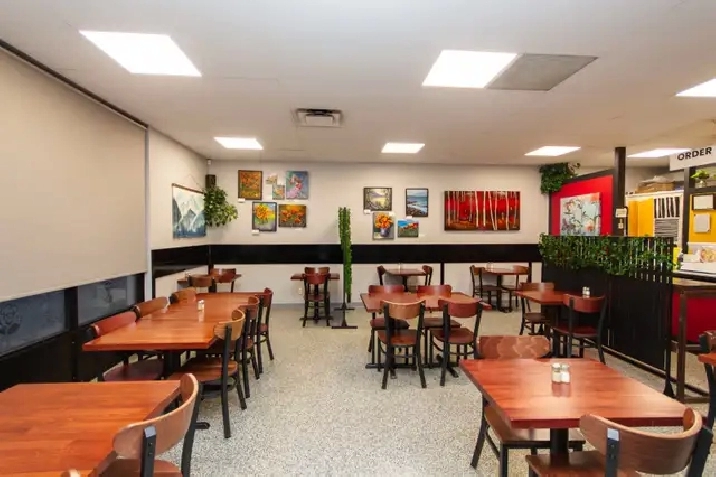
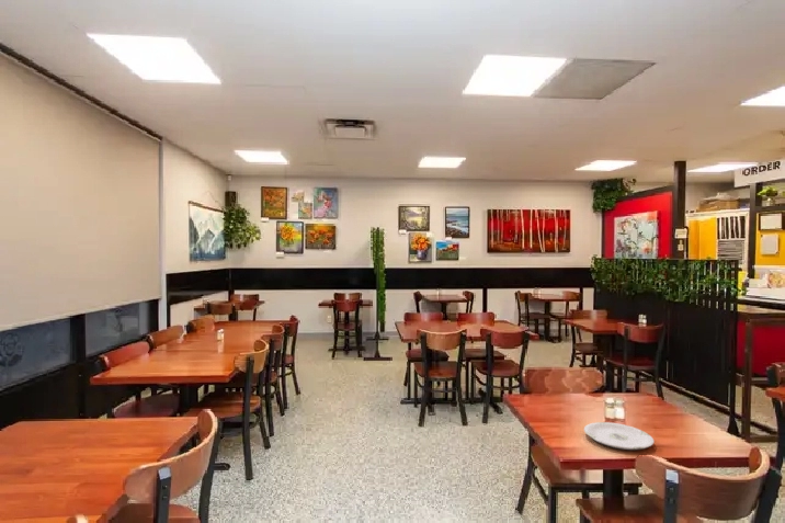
+ plate (617, 436)
